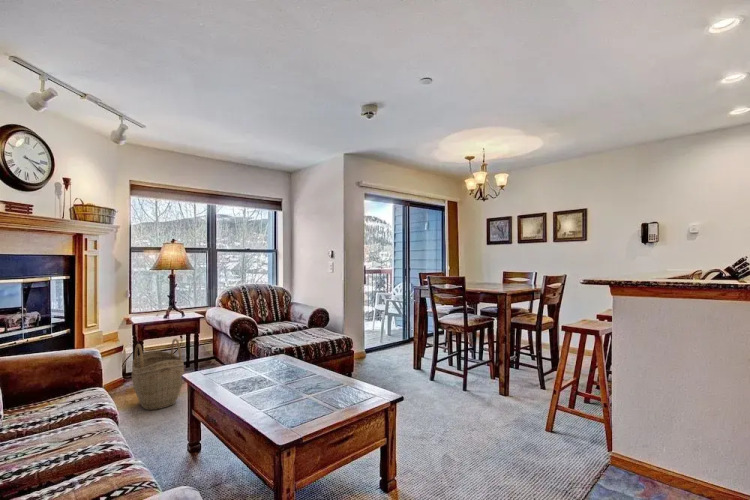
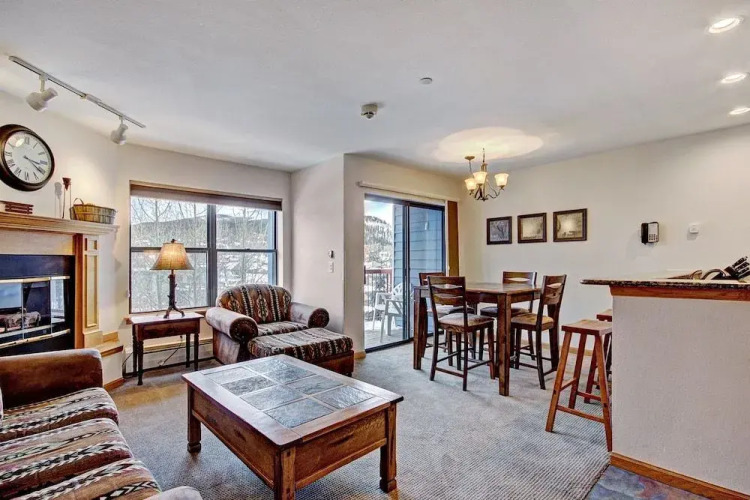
- woven basket (158, 372)
